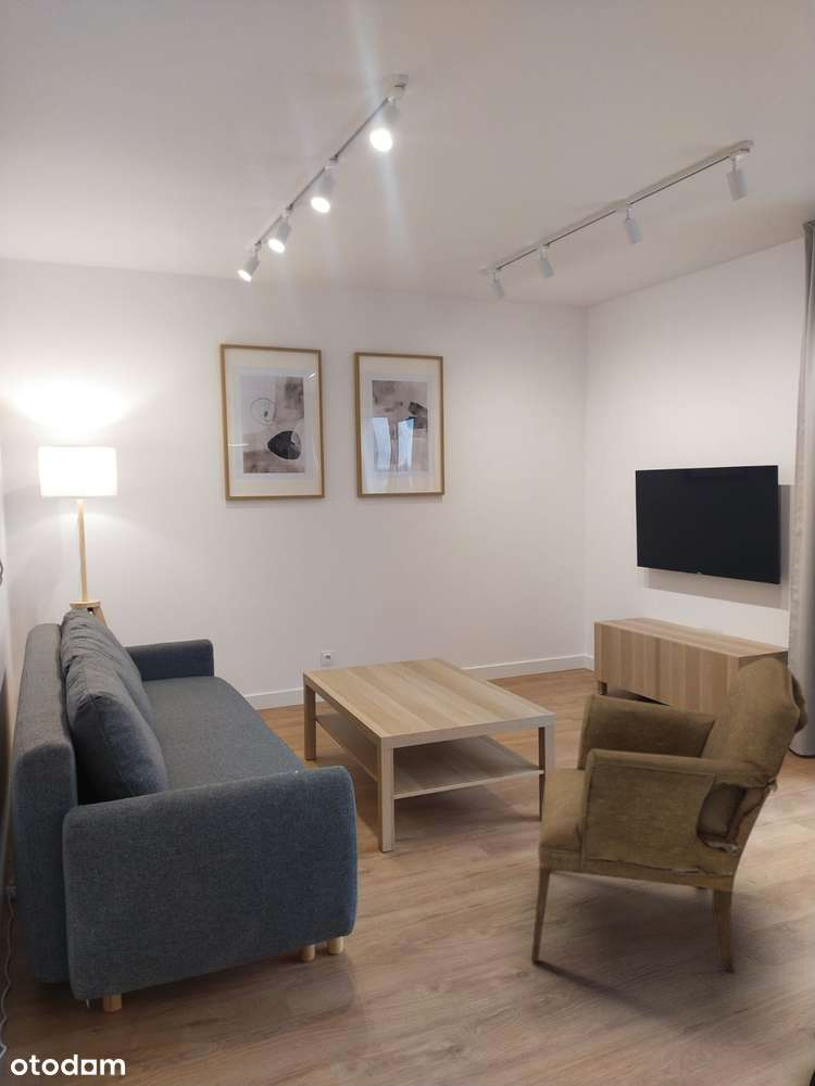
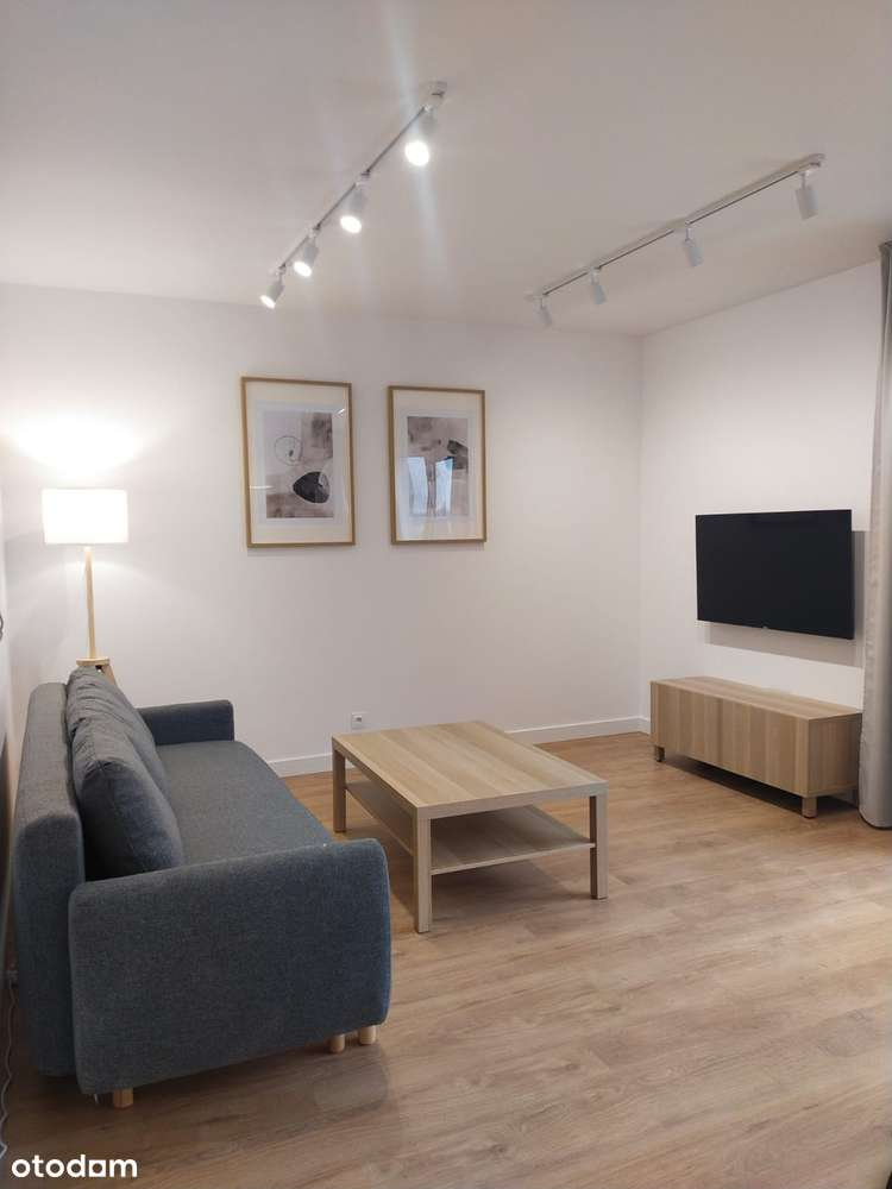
- armchair (659, 786)
